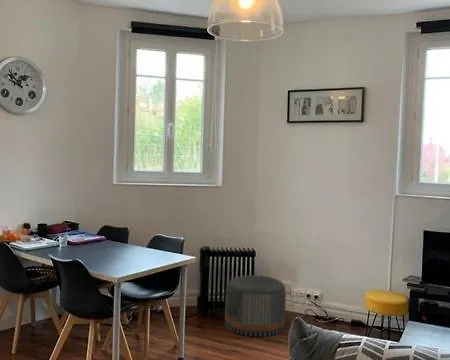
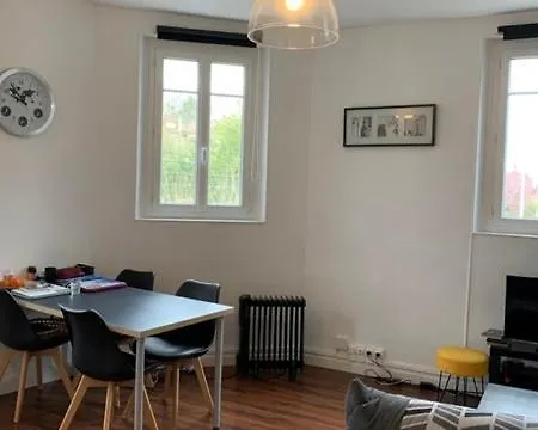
- pouf (255, 301)
